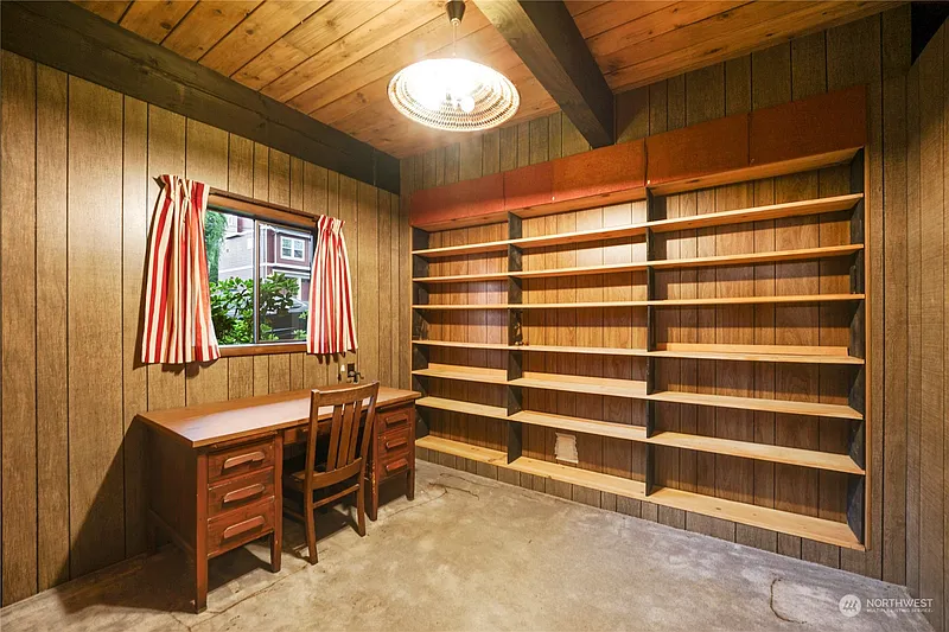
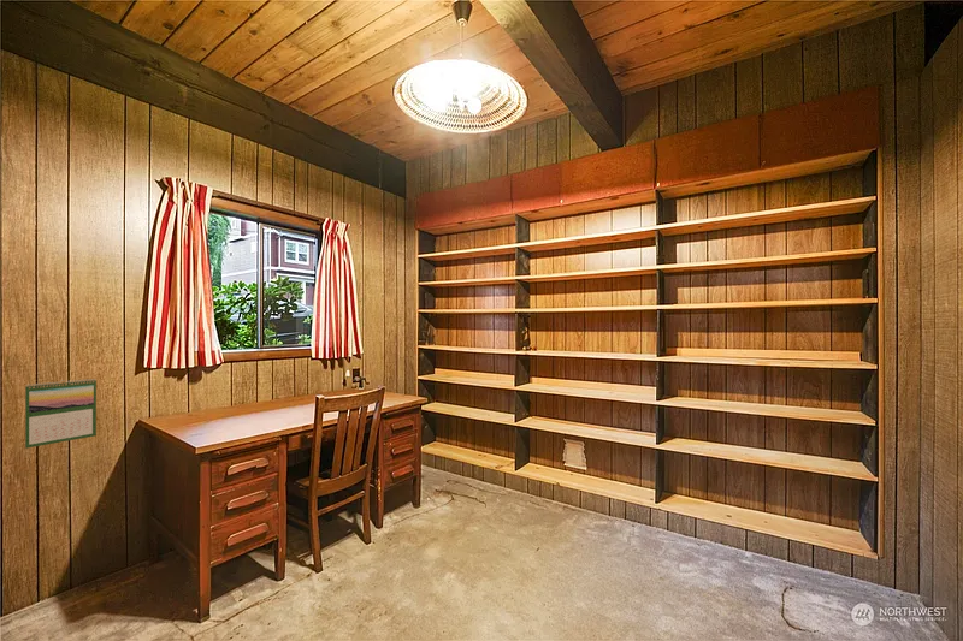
+ calendar (63, 410)
